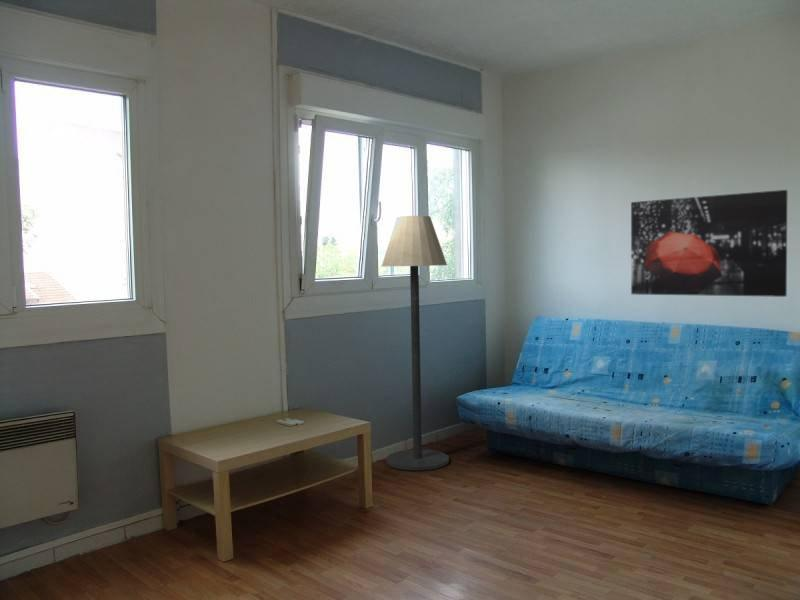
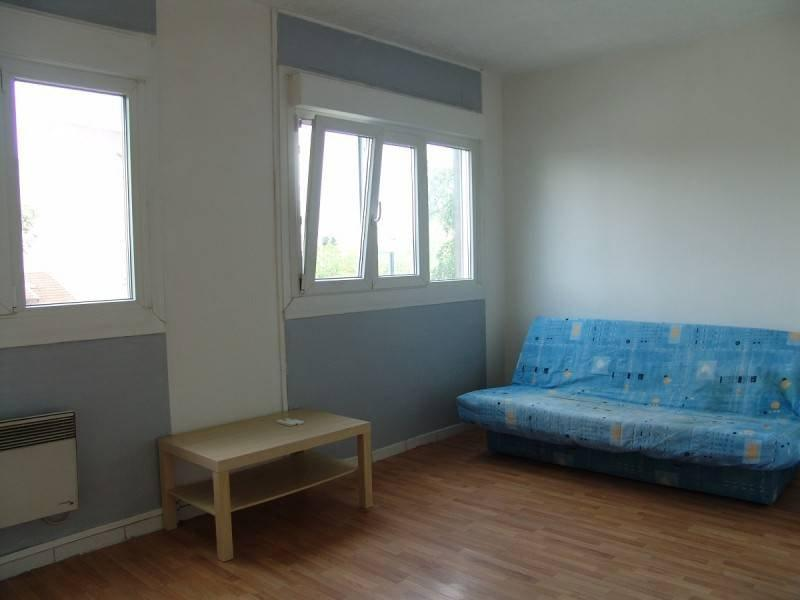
- wall art (703, 246)
- floor lamp (415, 340)
